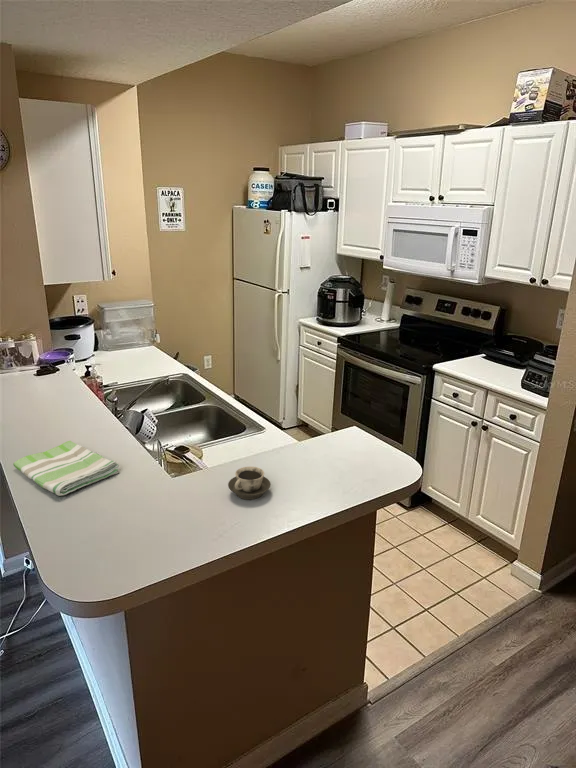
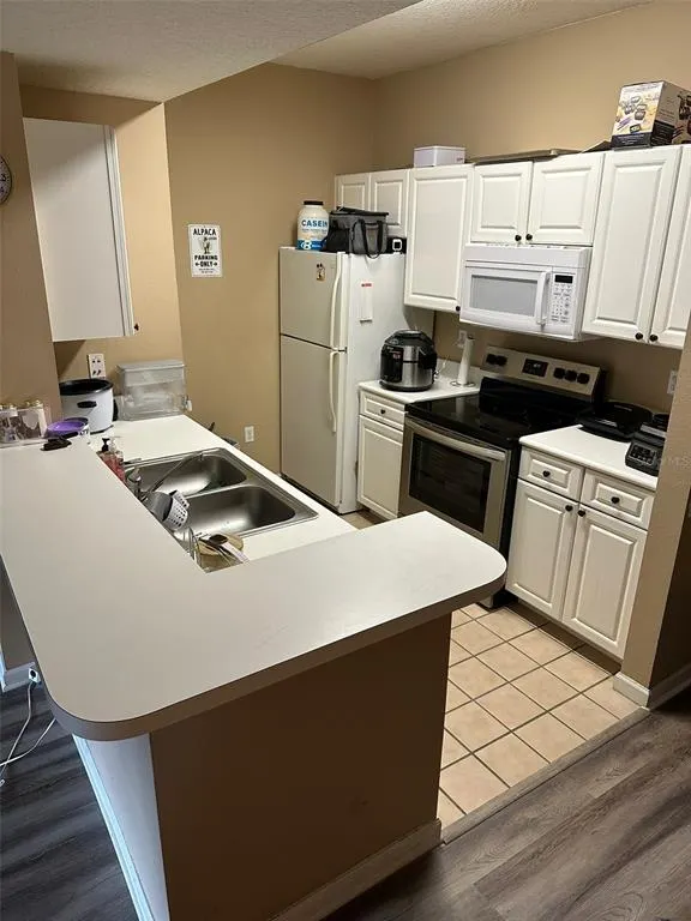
- cup (249, 483)
- dish towel (65, 464)
